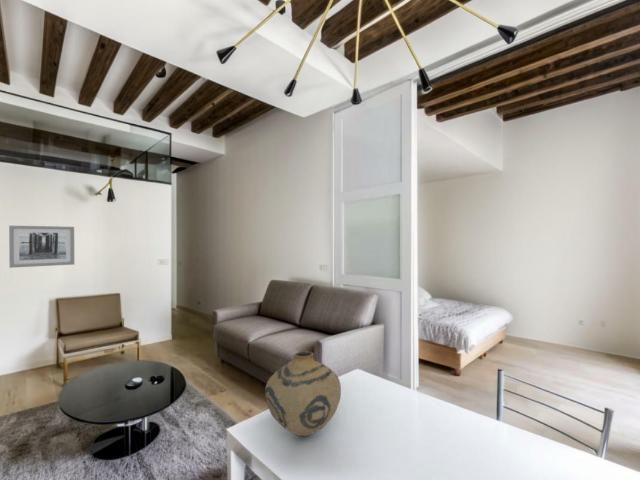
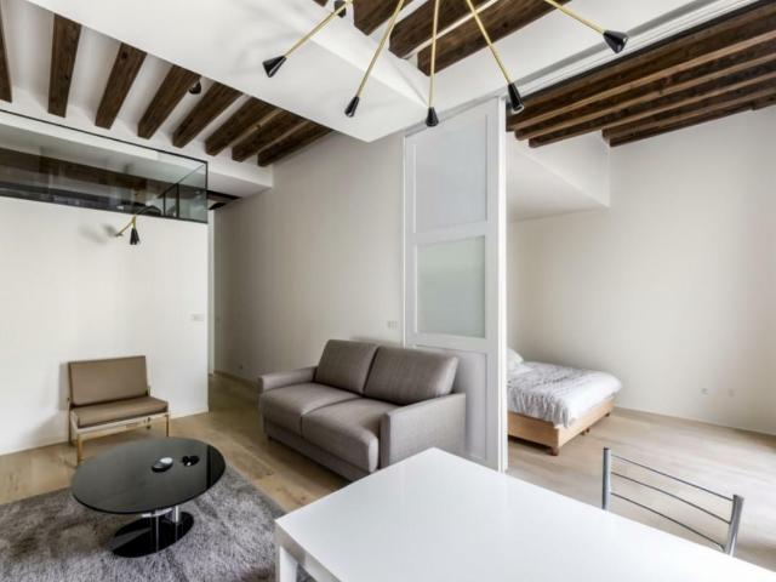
- vase (303, 393)
- wall art (43, 246)
